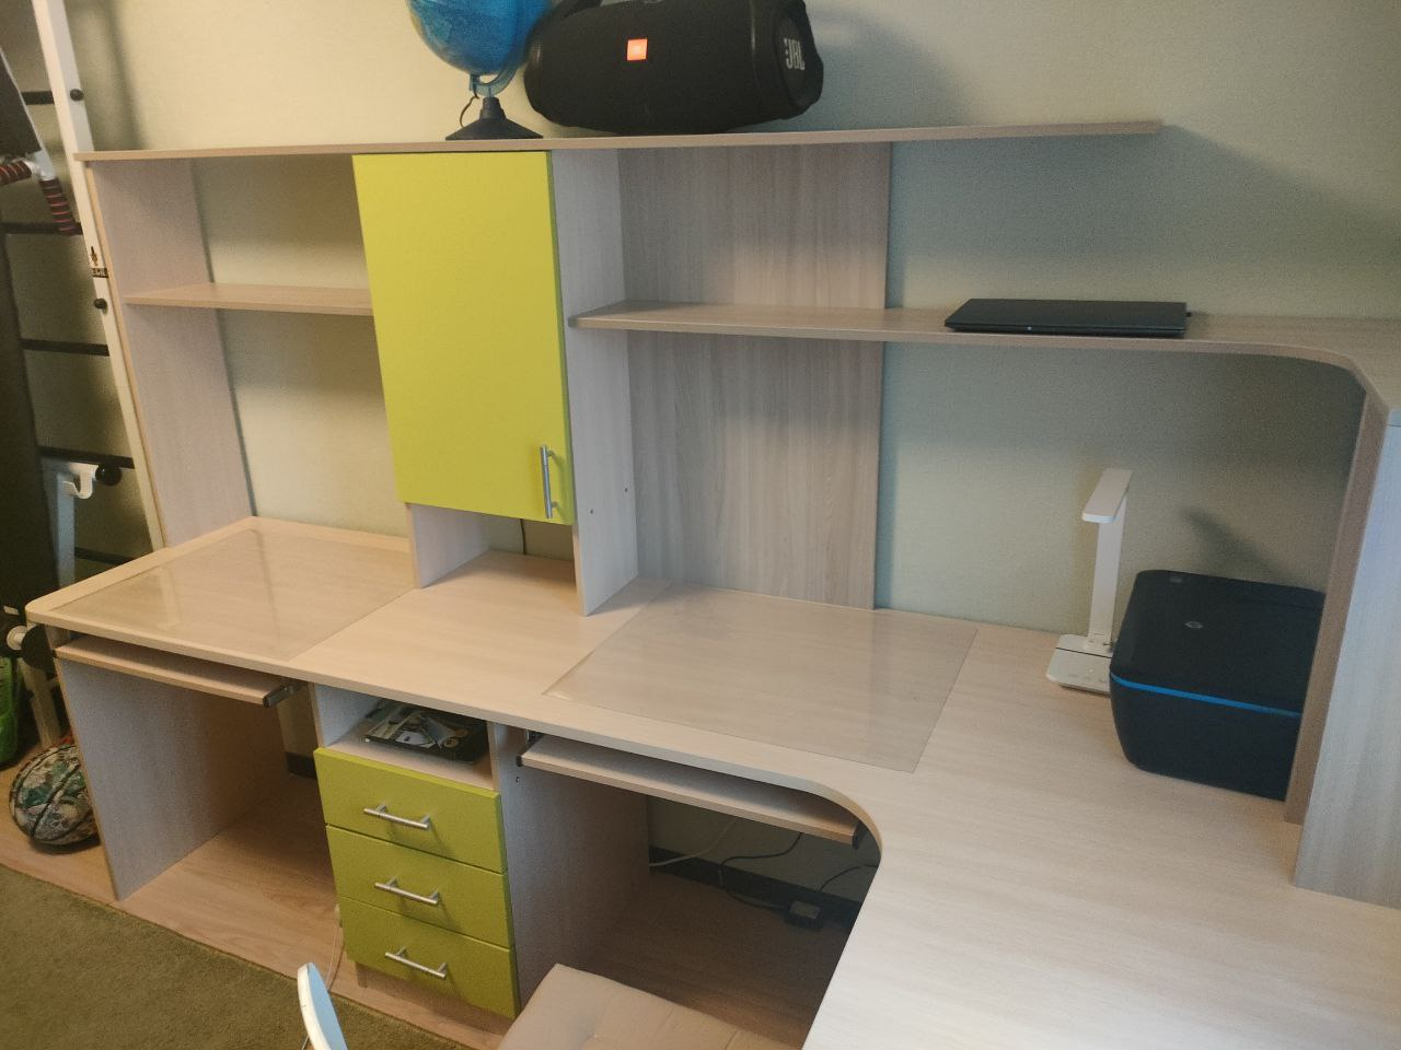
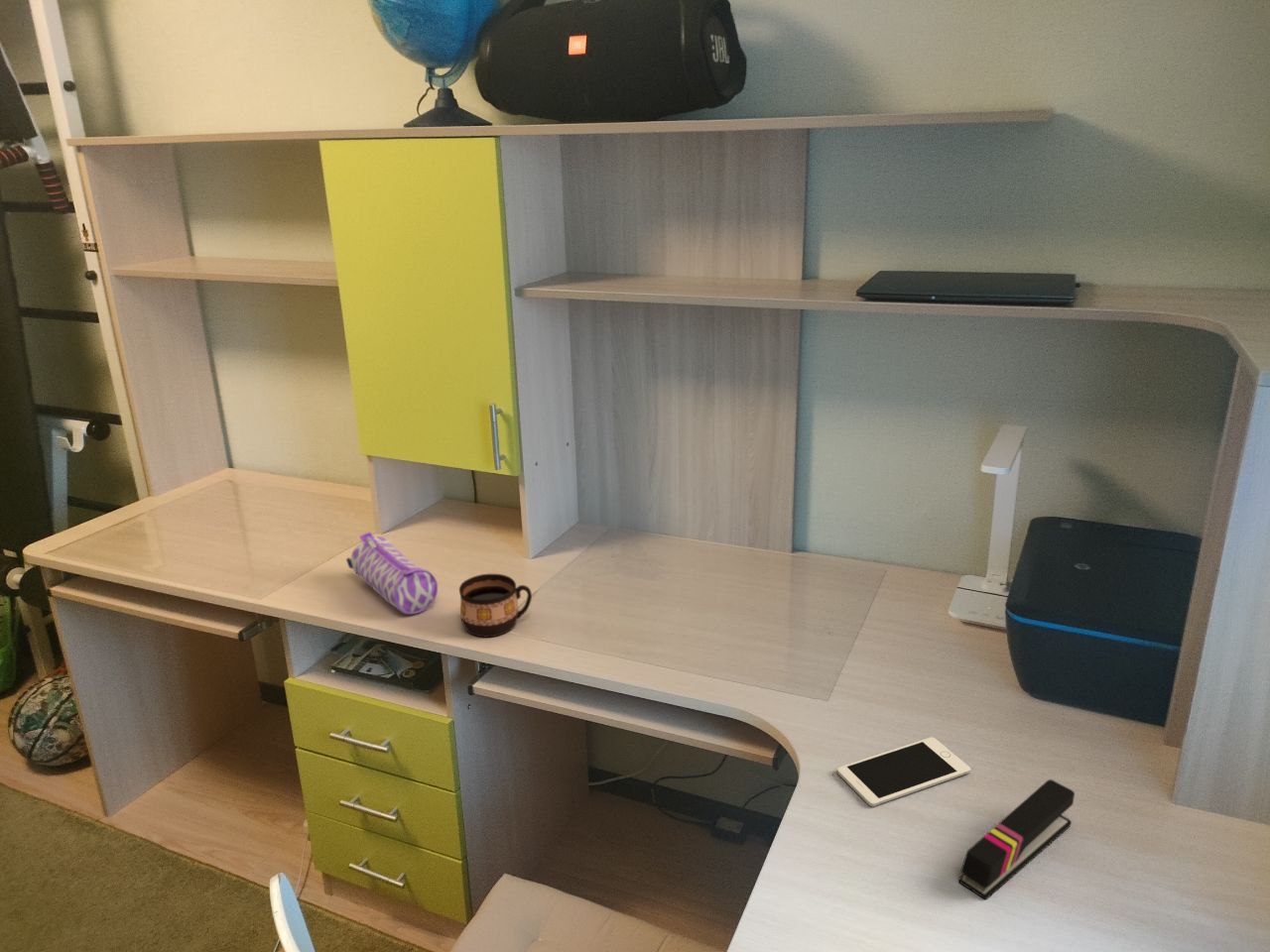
+ cell phone (903, 770)
+ pencil case (393, 571)
+ stapler (1019, 835)
+ cup (491, 607)
